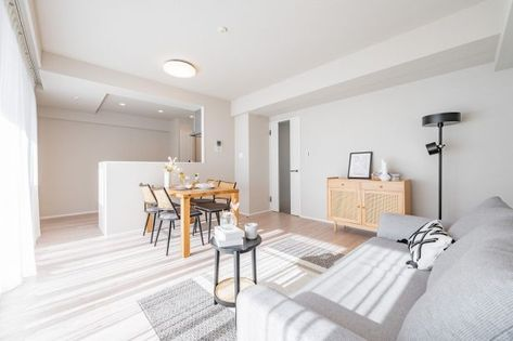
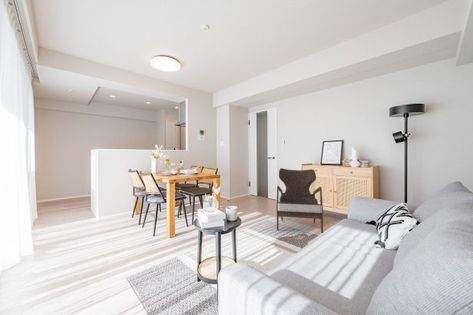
+ armchair (298, 198)
